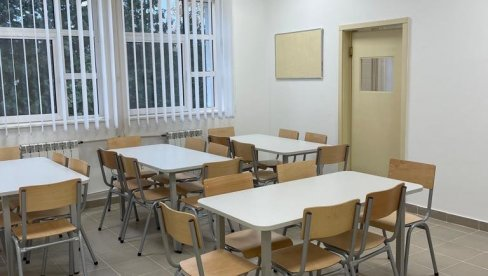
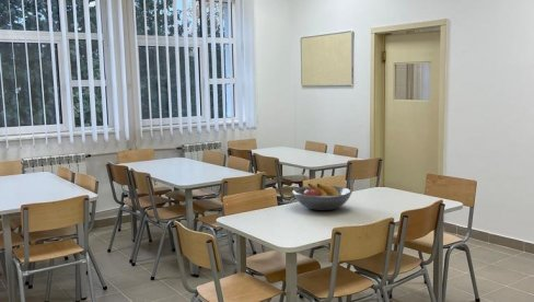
+ fruit bowl (322, 197)
